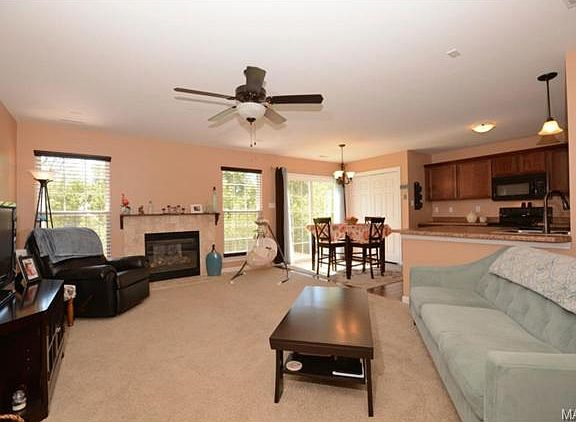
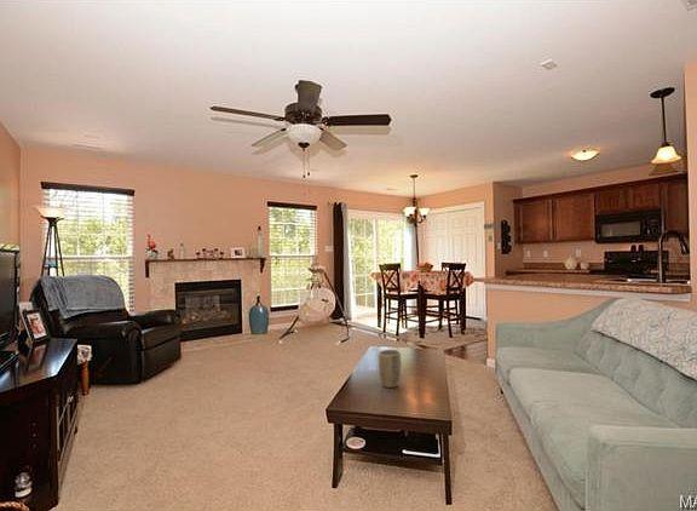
+ plant pot (390, 368)
